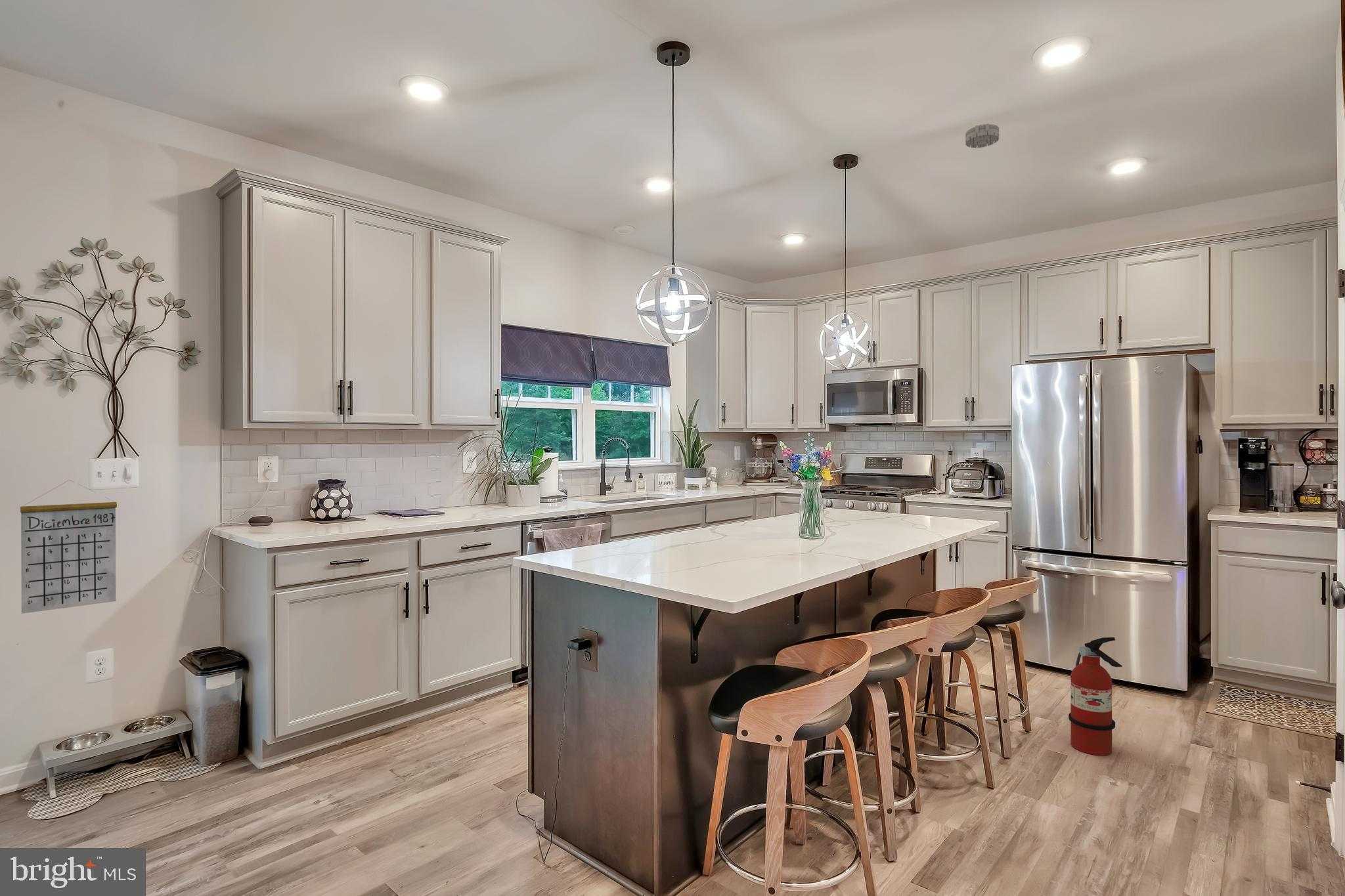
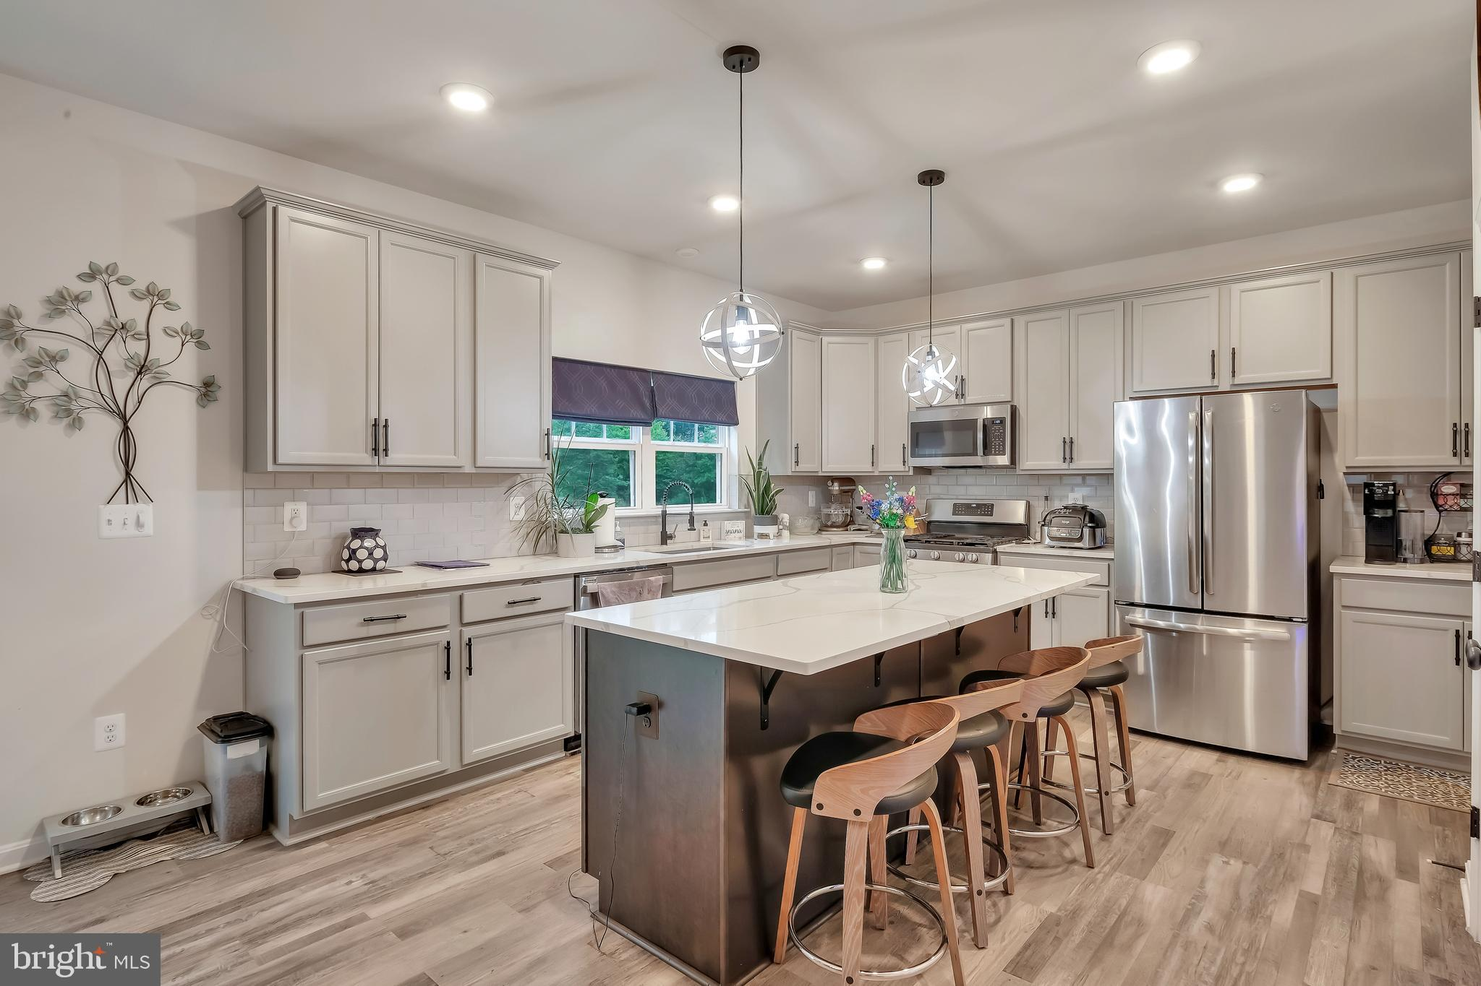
- calendar (70, 543)
- smoke detector (982, 135)
- fire extinguisher (1097, 691)
